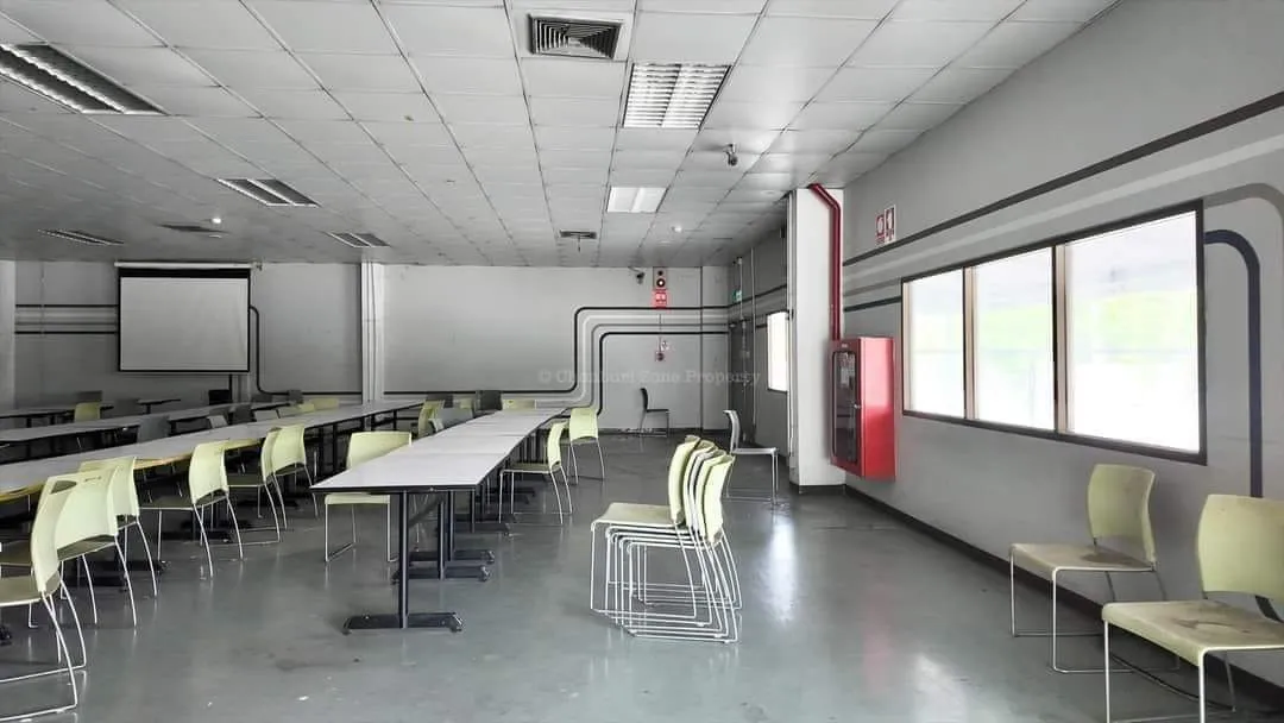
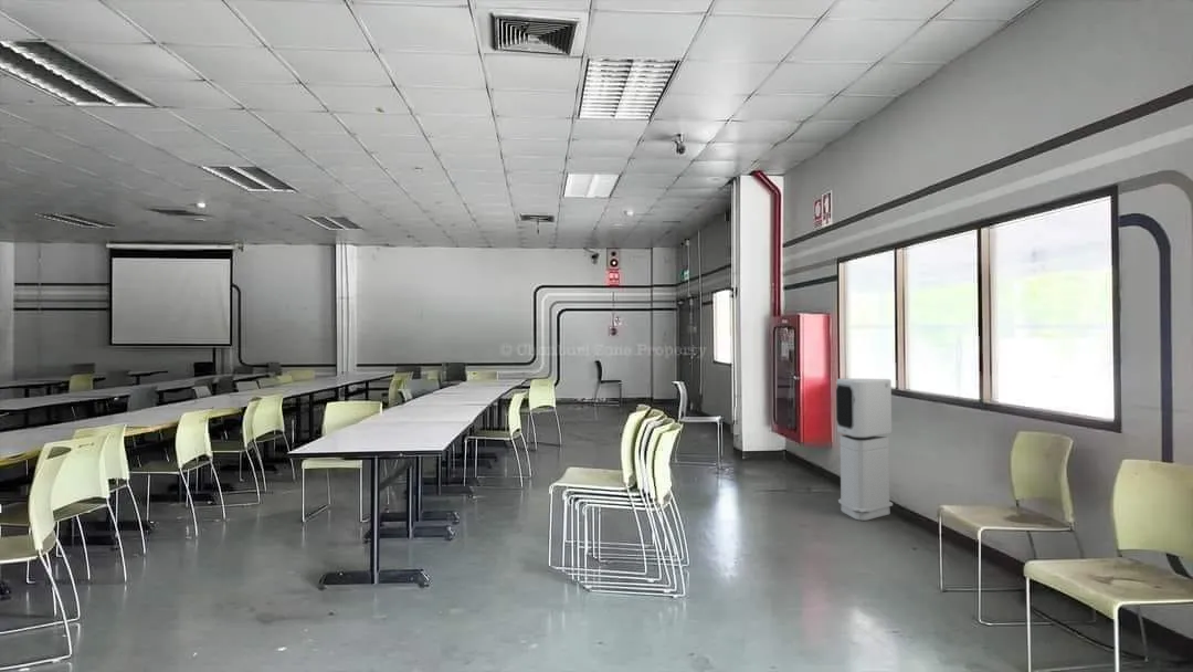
+ air purifier (867, 447)
